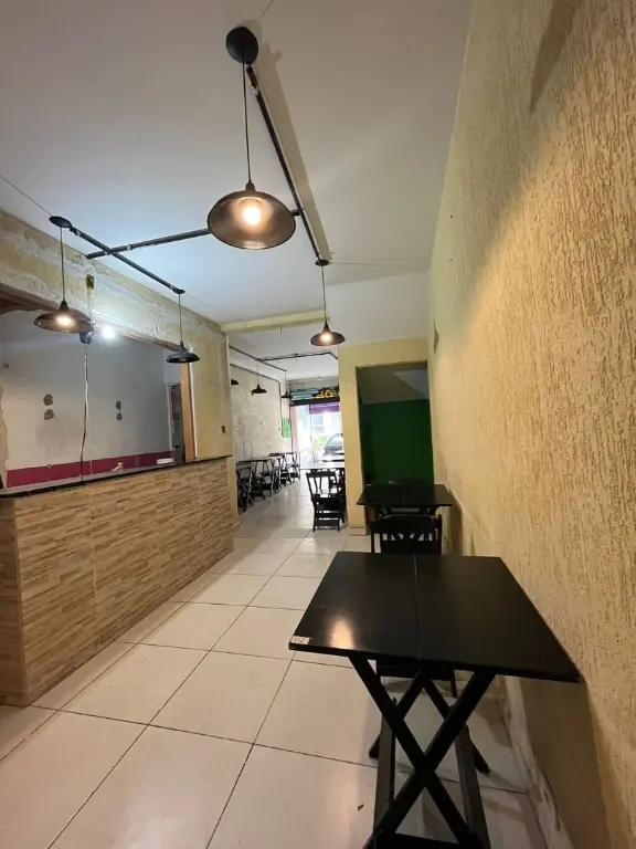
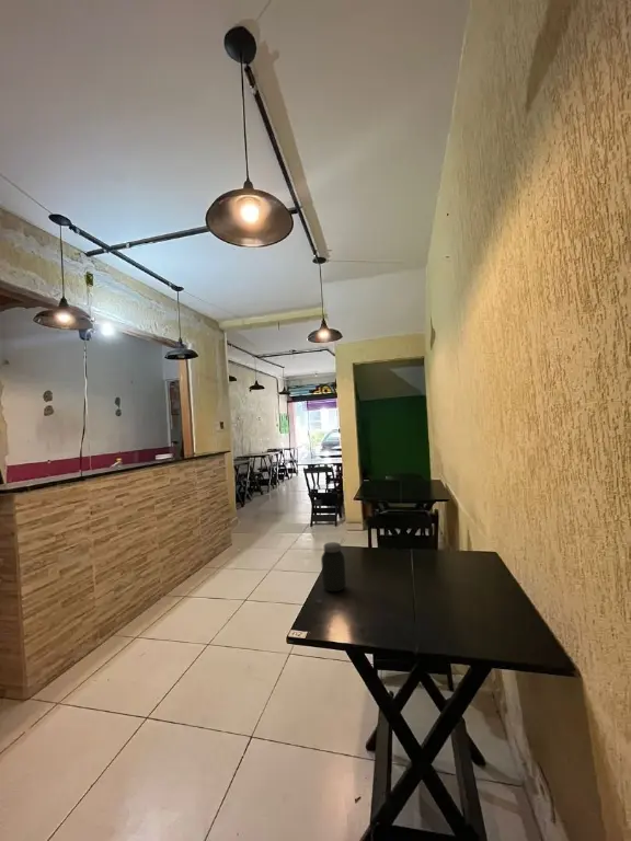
+ jar (333, 566)
